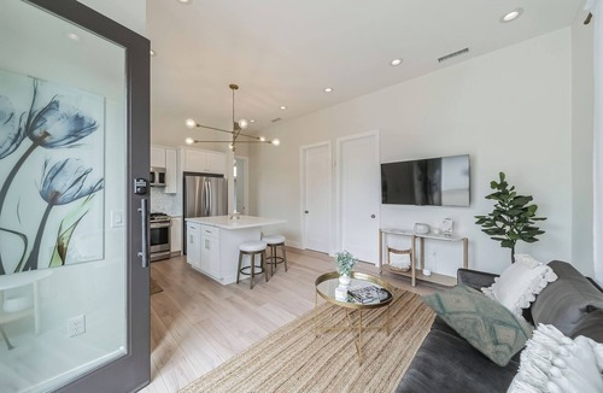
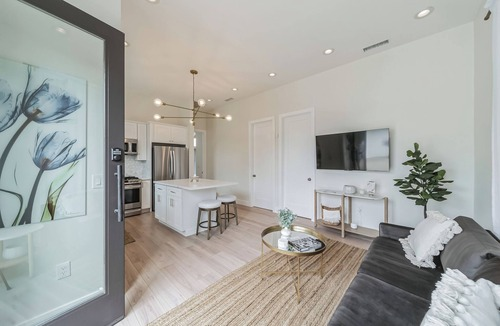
- decorative pillow (475, 316)
